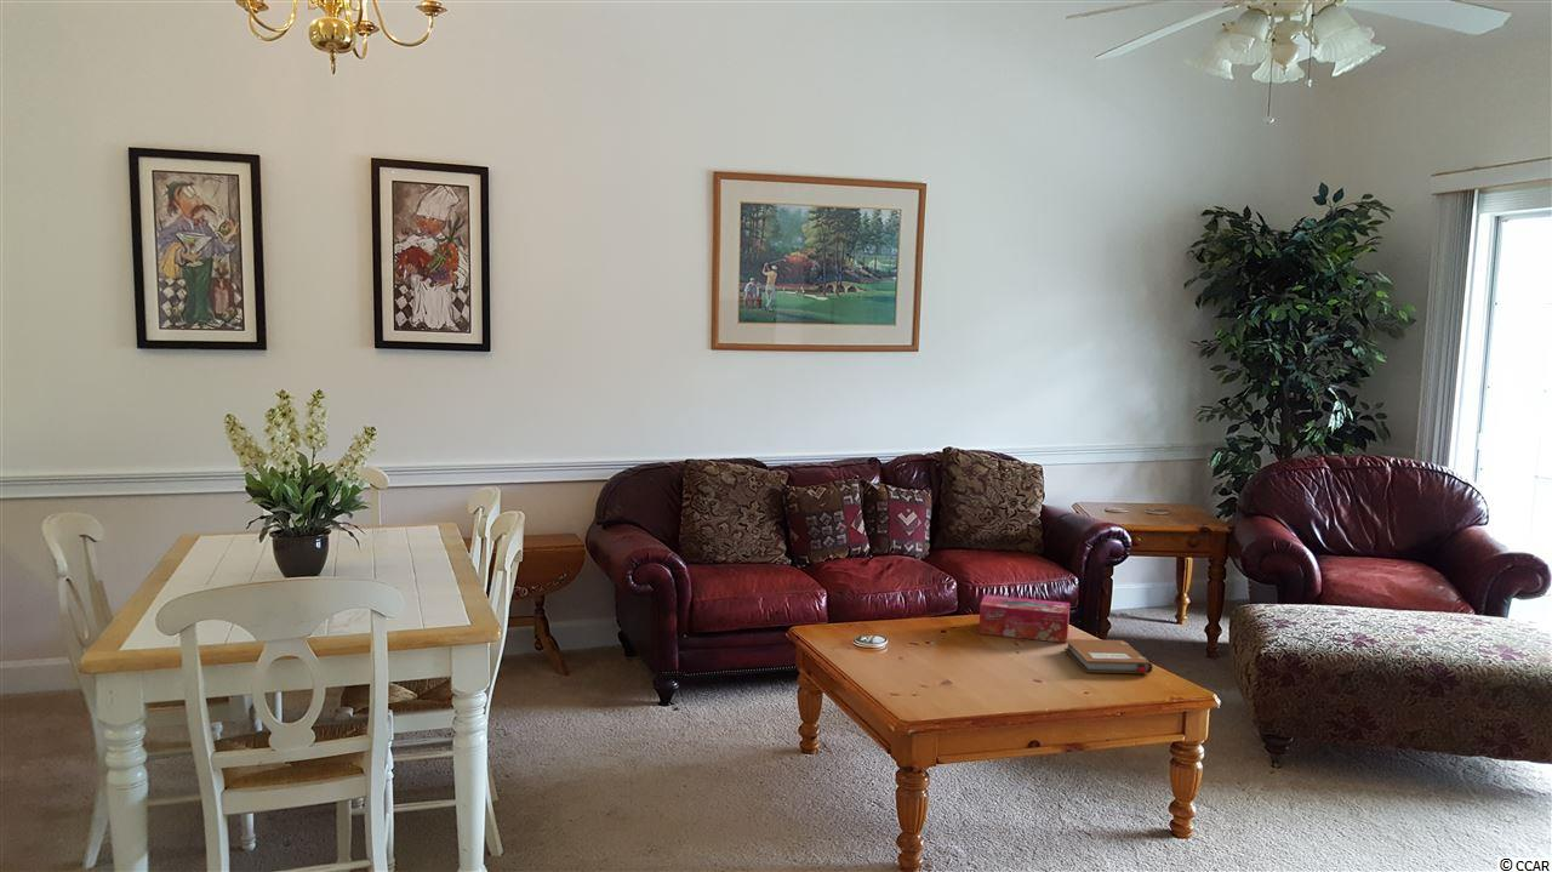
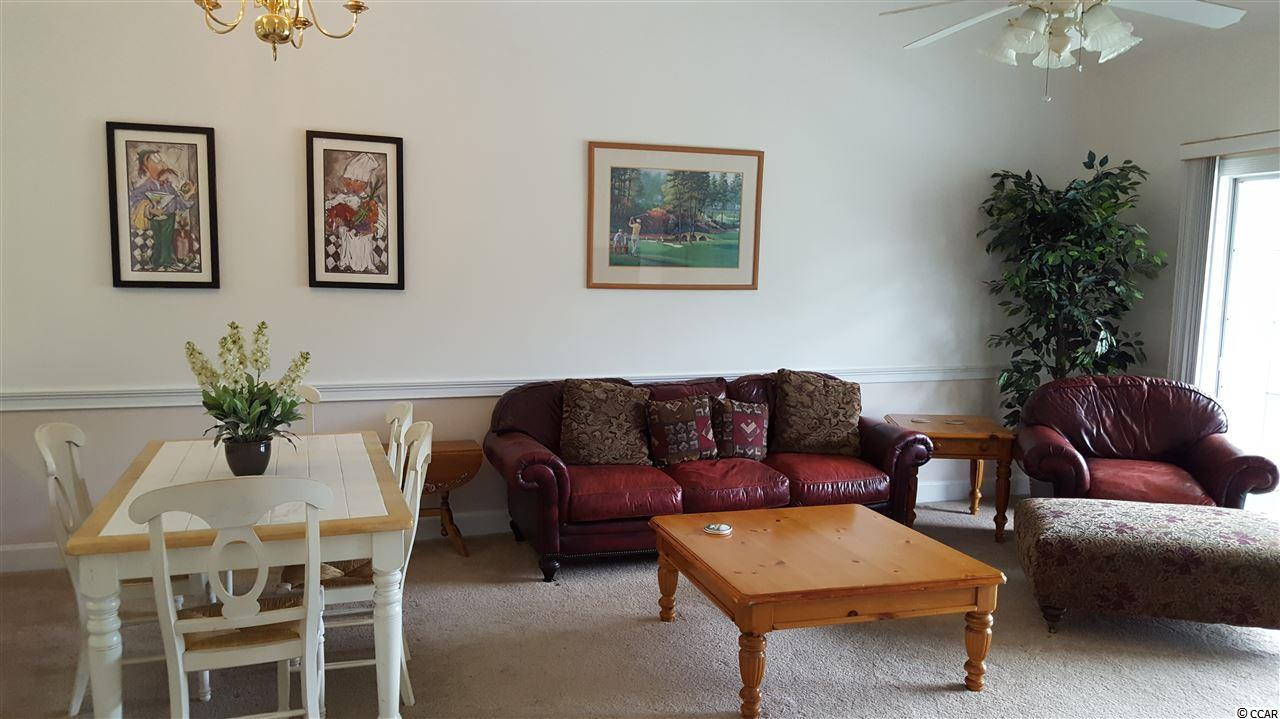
- tissue box (1025, 617)
- notebook (1107, 656)
